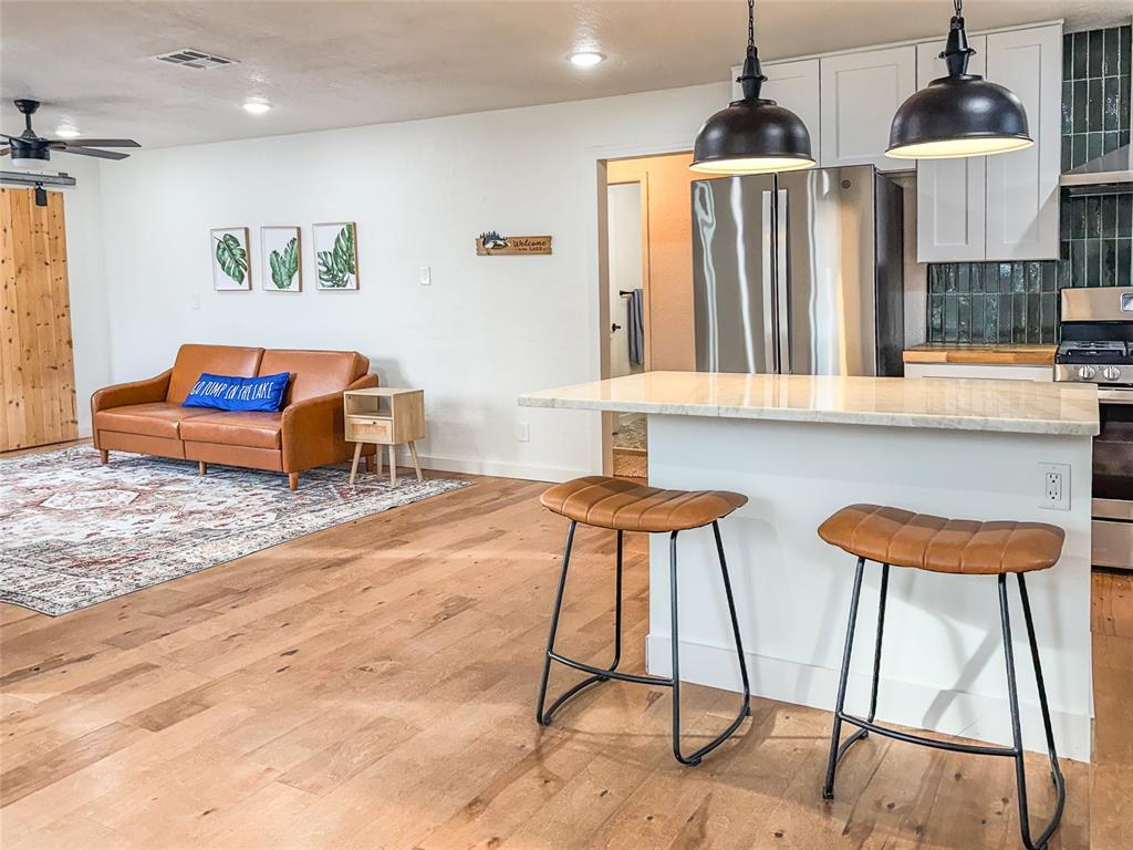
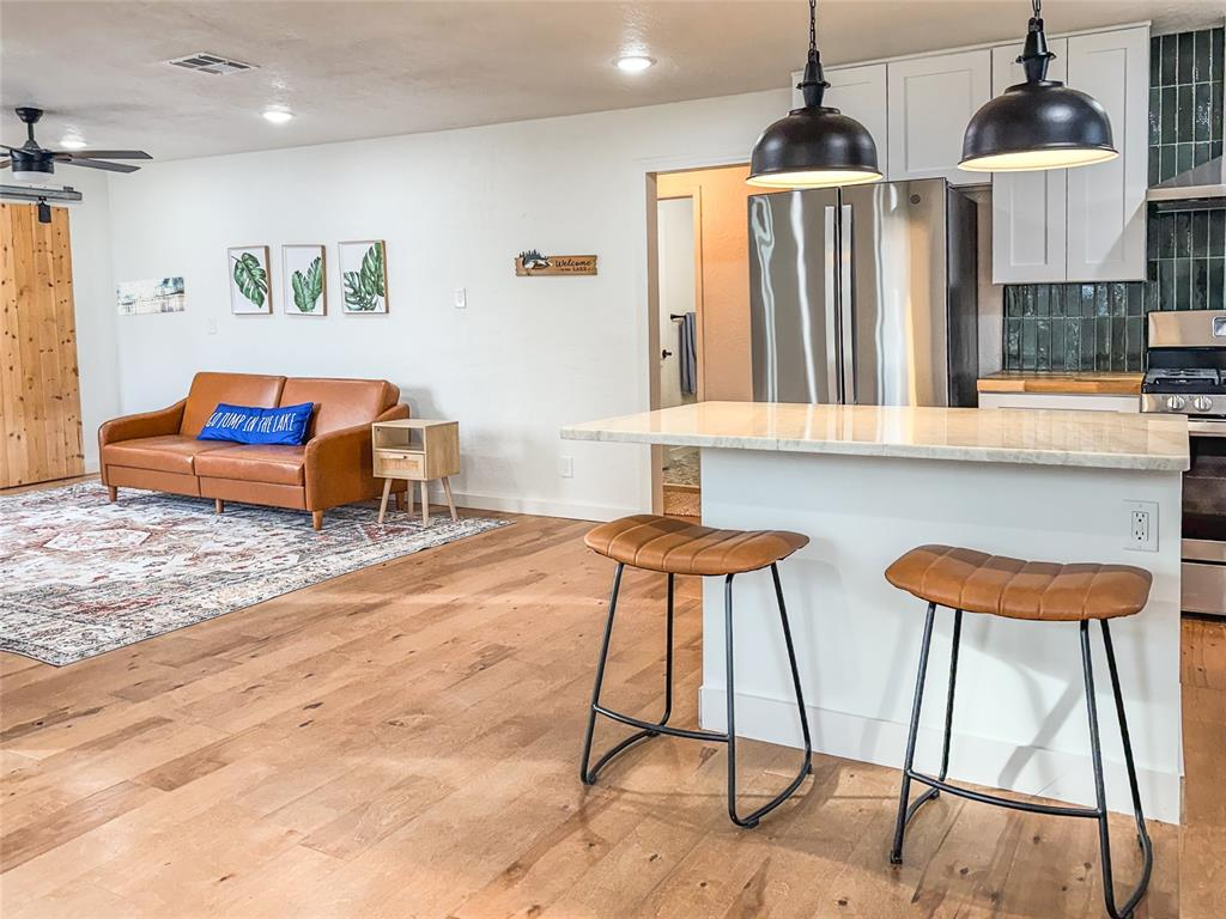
+ wall art (150, 297)
